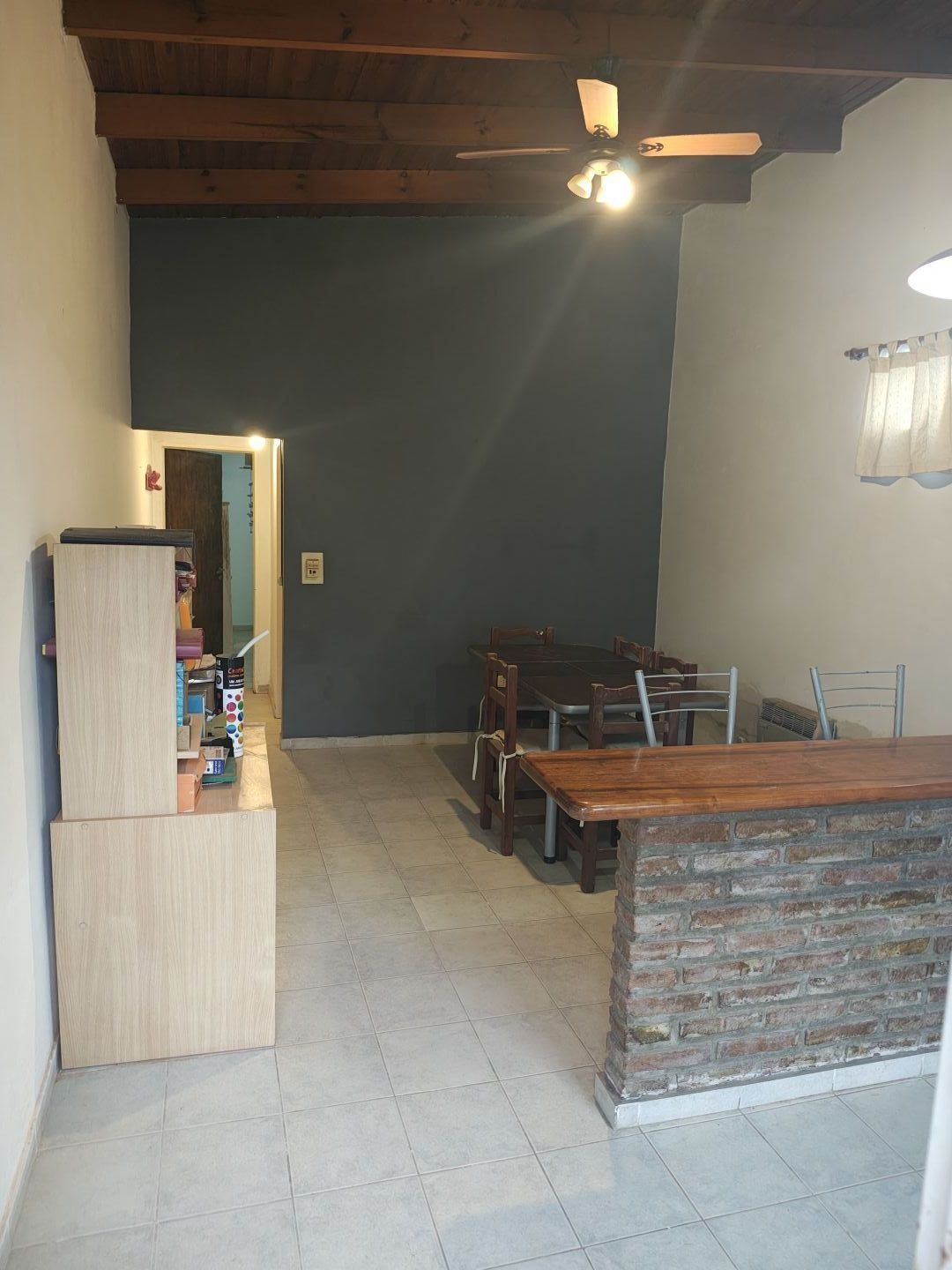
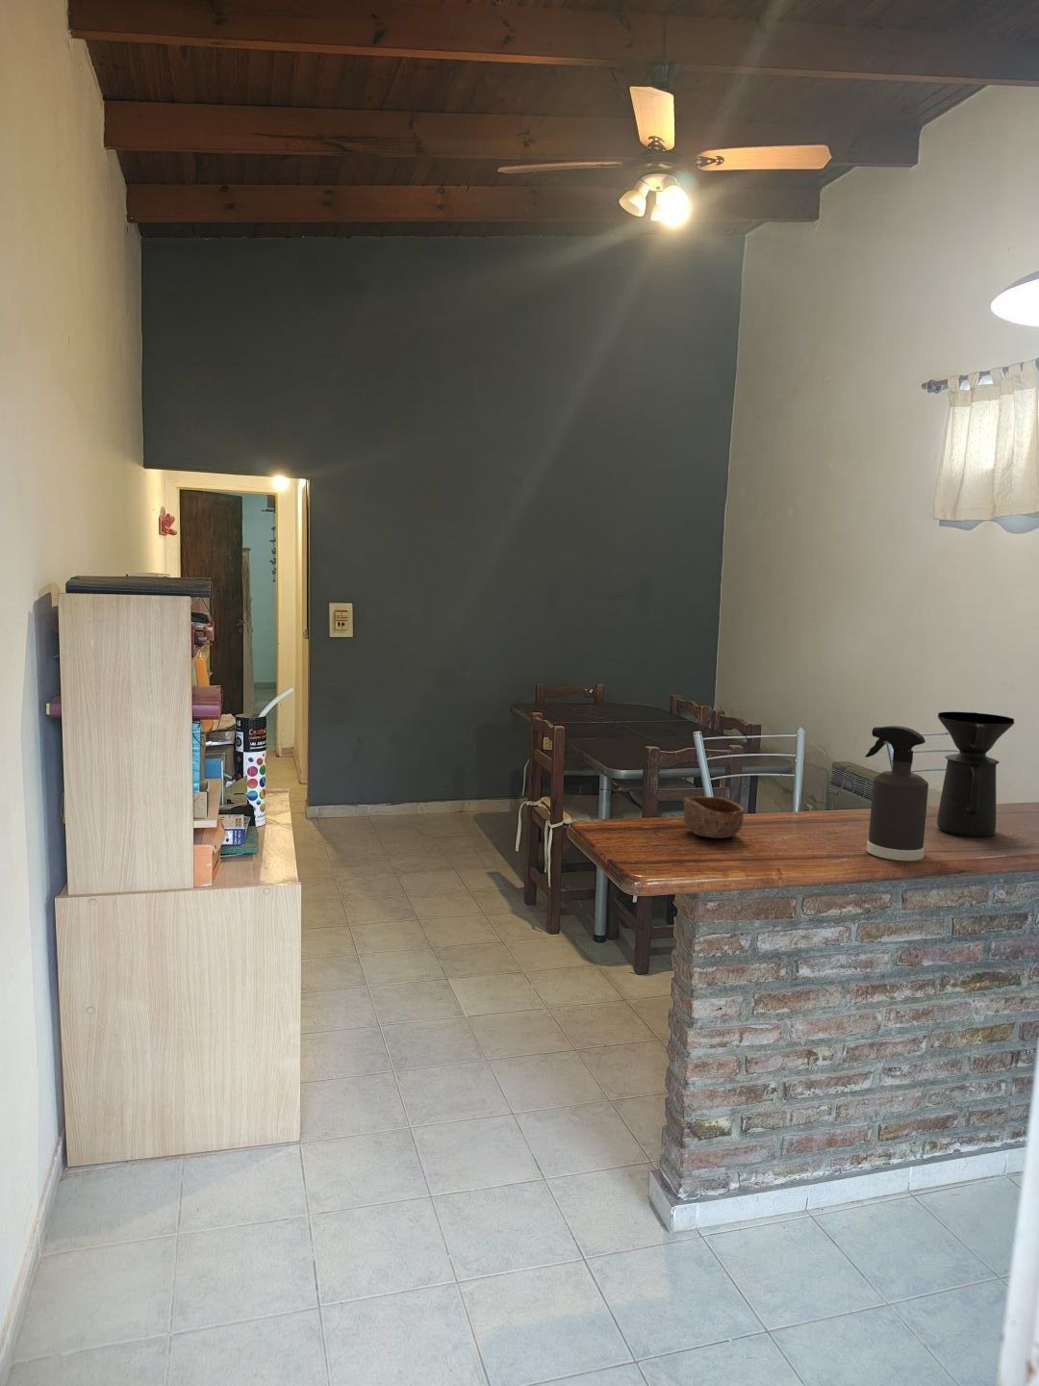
+ bowl (712, 817)
+ coffee maker (970, 774)
+ spray bottle (895, 789)
